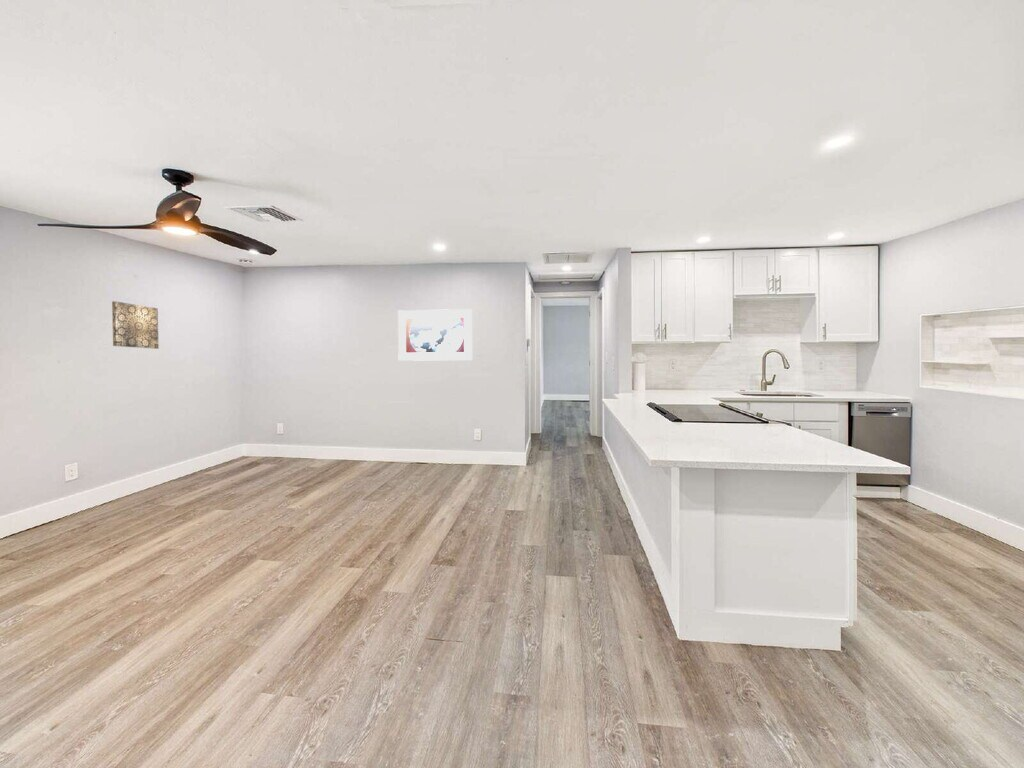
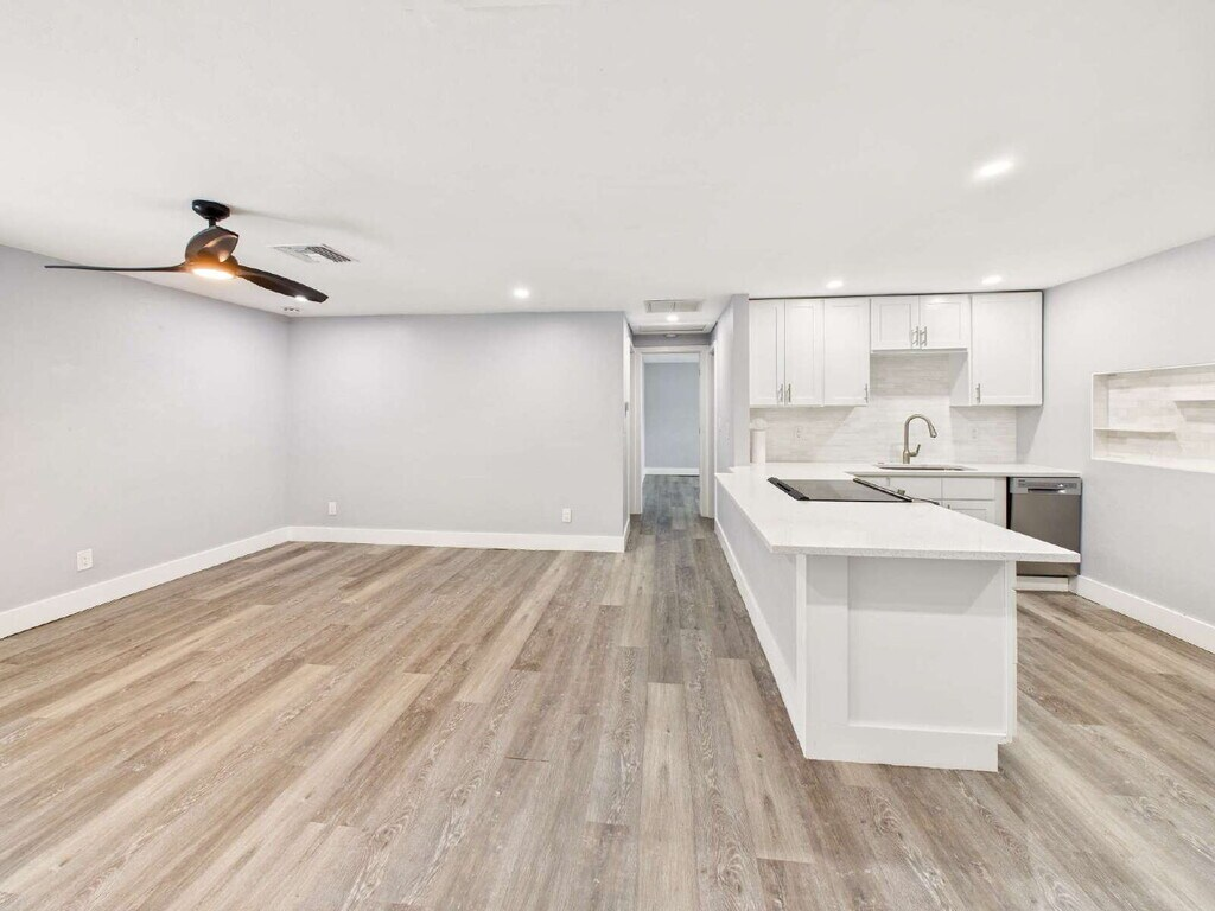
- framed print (434, 335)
- wall art (136, 326)
